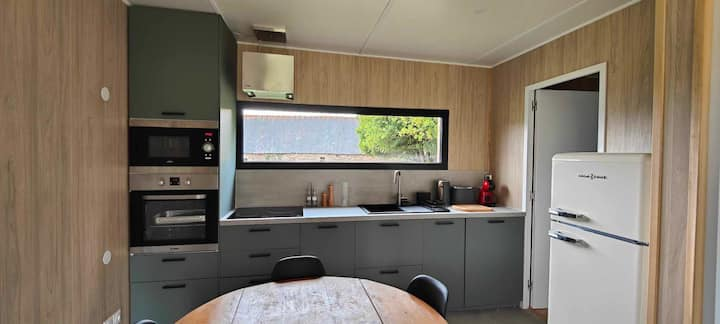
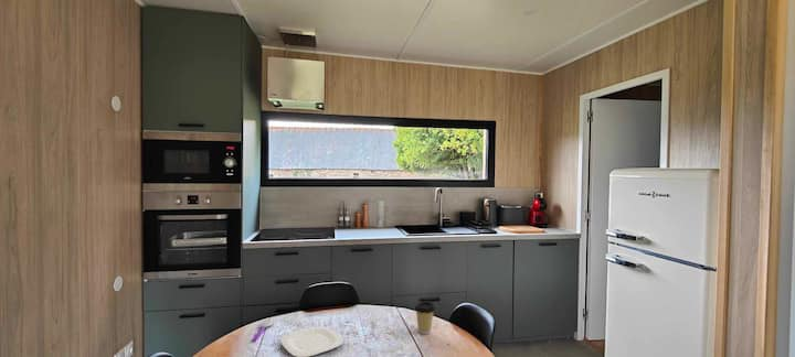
+ plate (311, 342)
+ spoon (262, 329)
+ coffee cup (424, 317)
